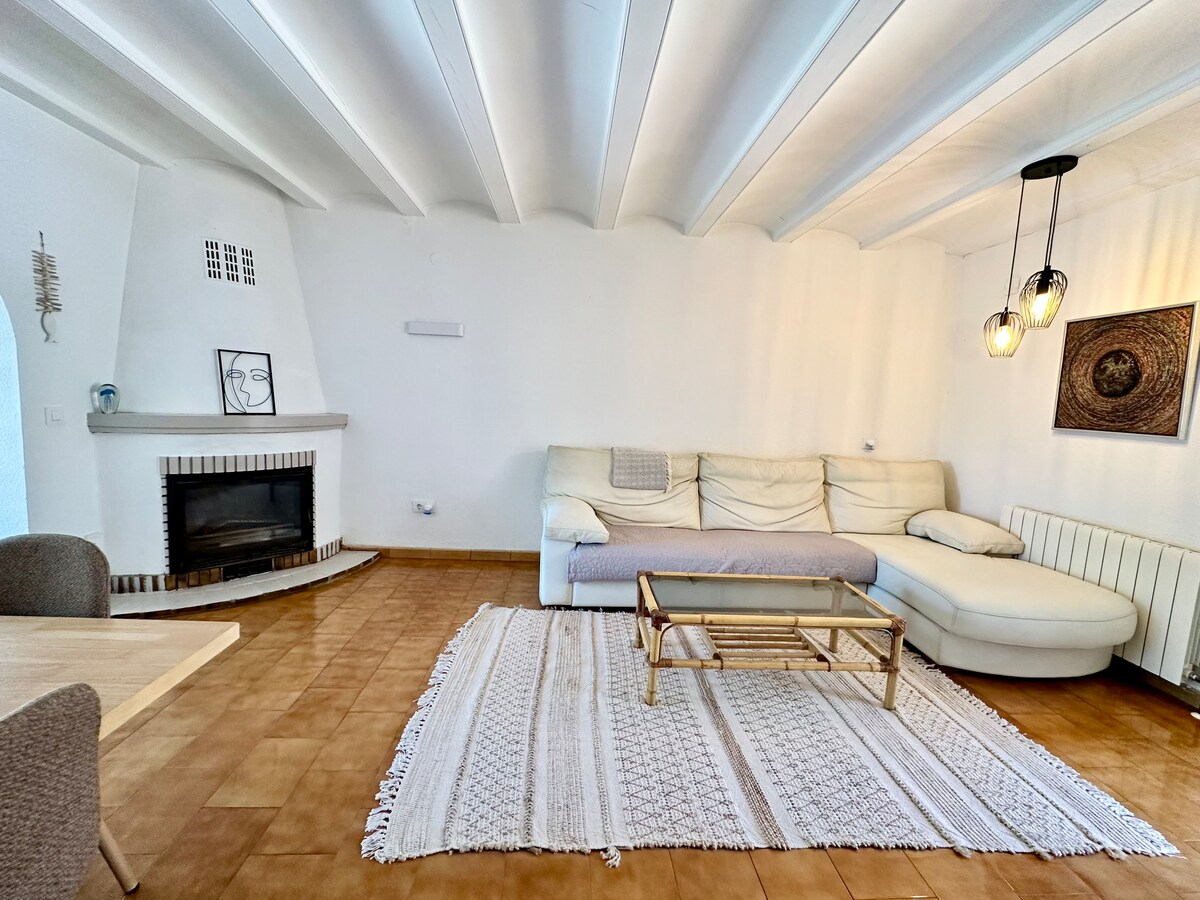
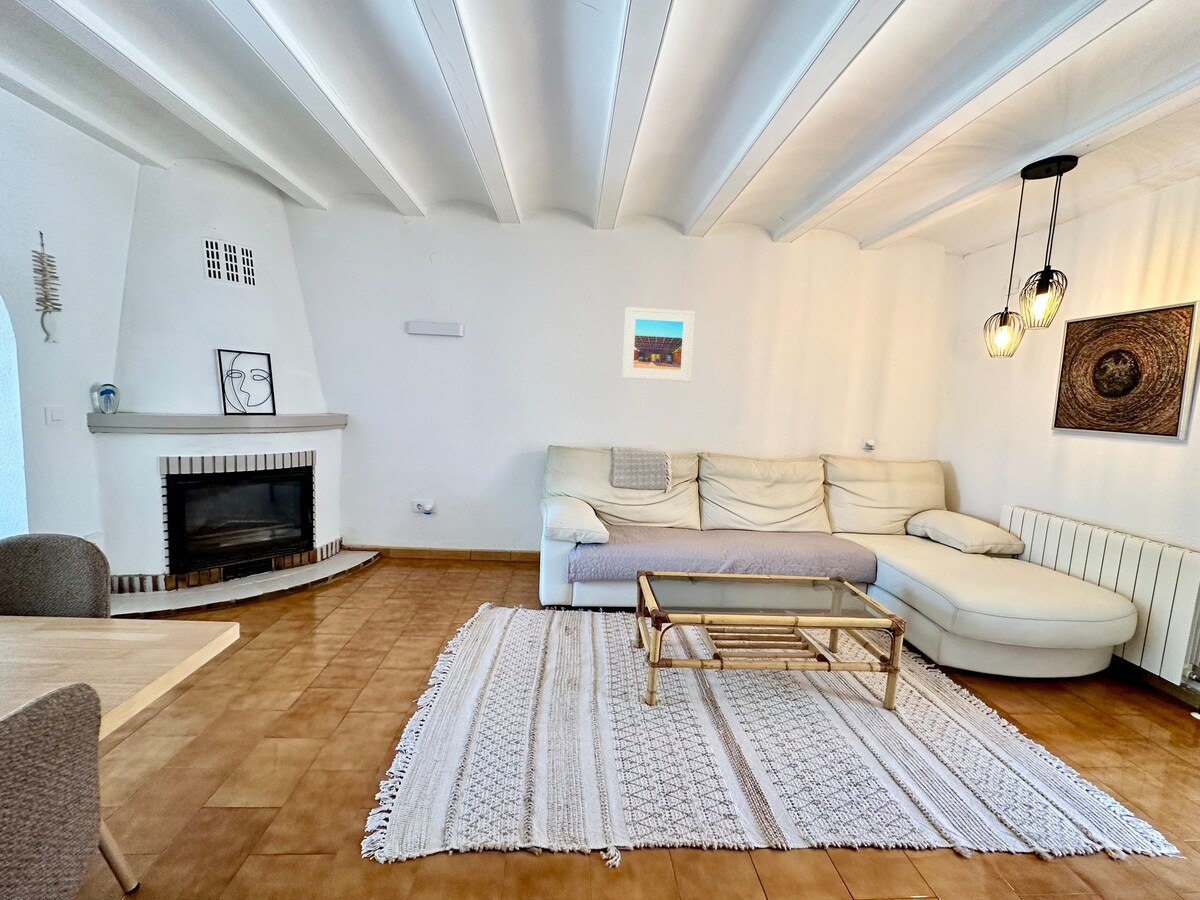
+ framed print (658, 344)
